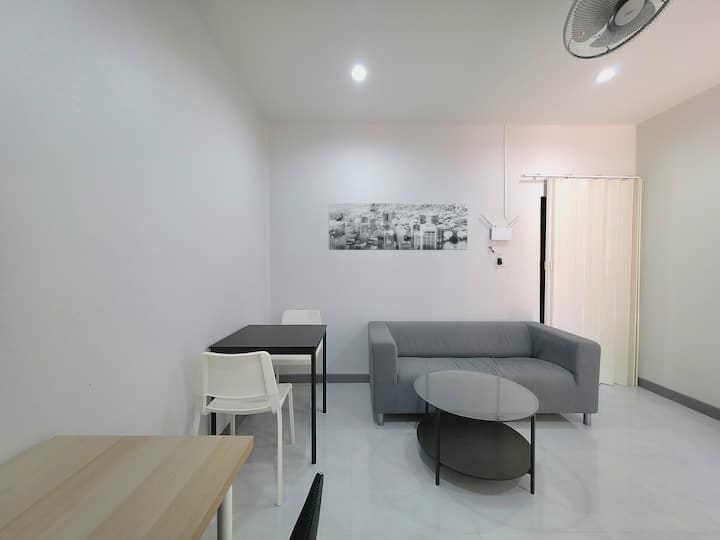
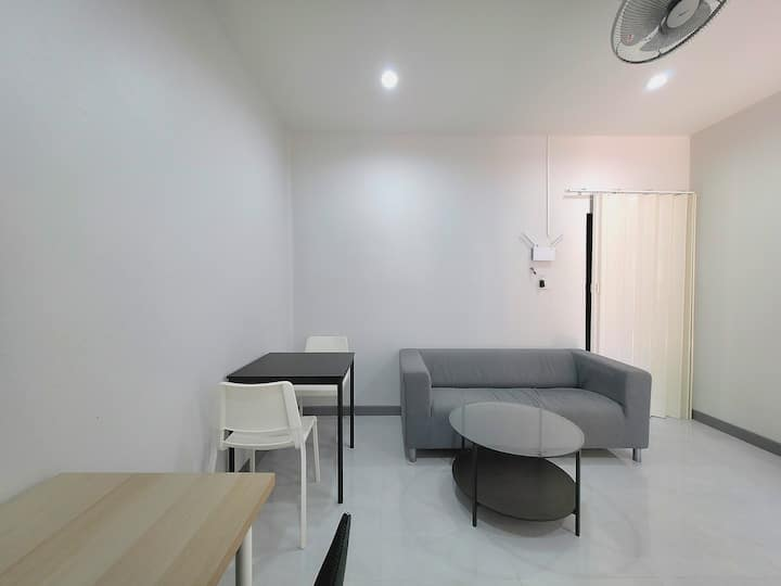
- wall art (397, 226)
